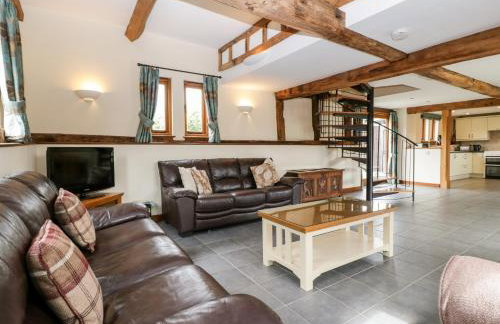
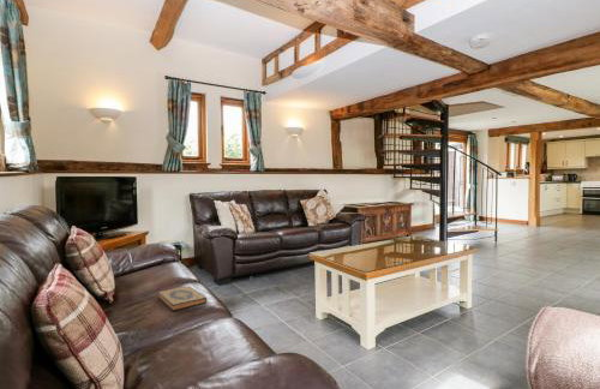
+ hardback book (181, 297)
